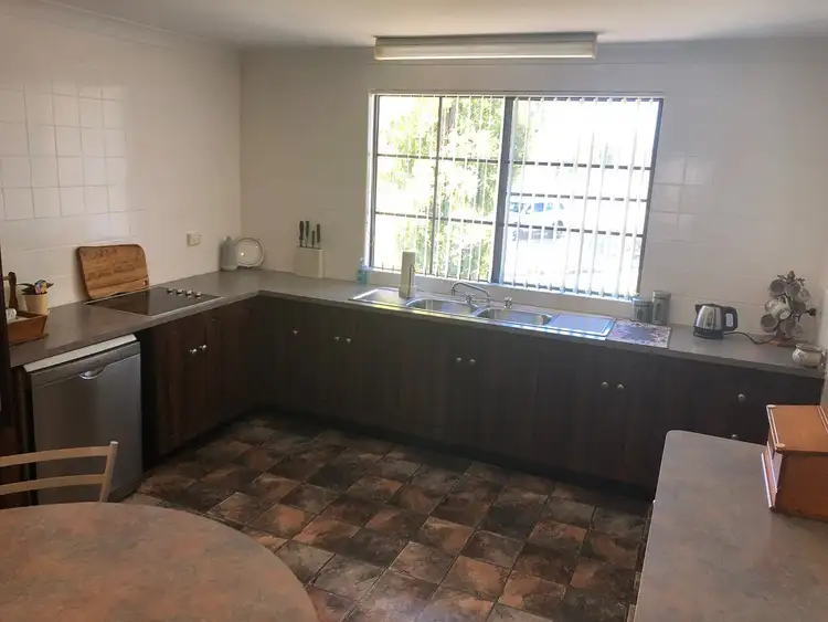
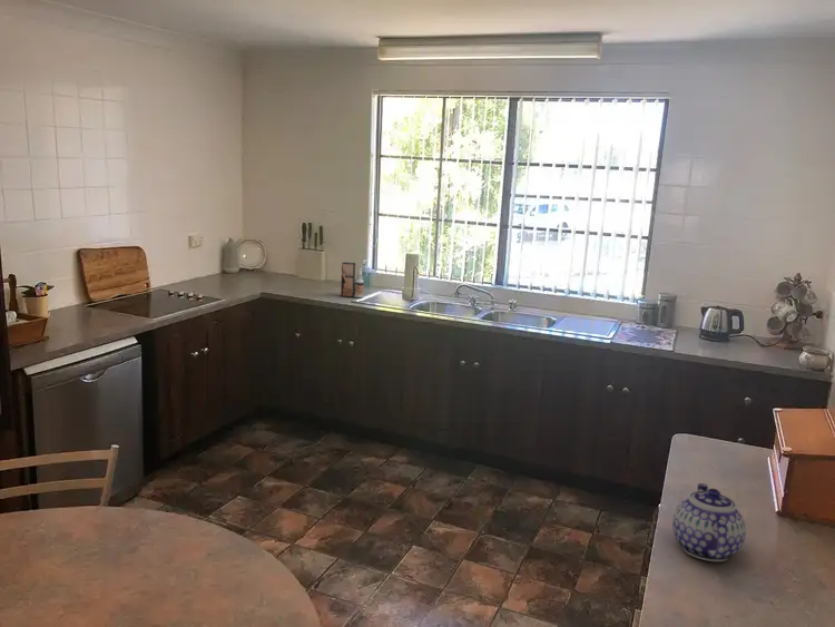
+ teapot (709, 520)
+ spray bottle (352, 280)
